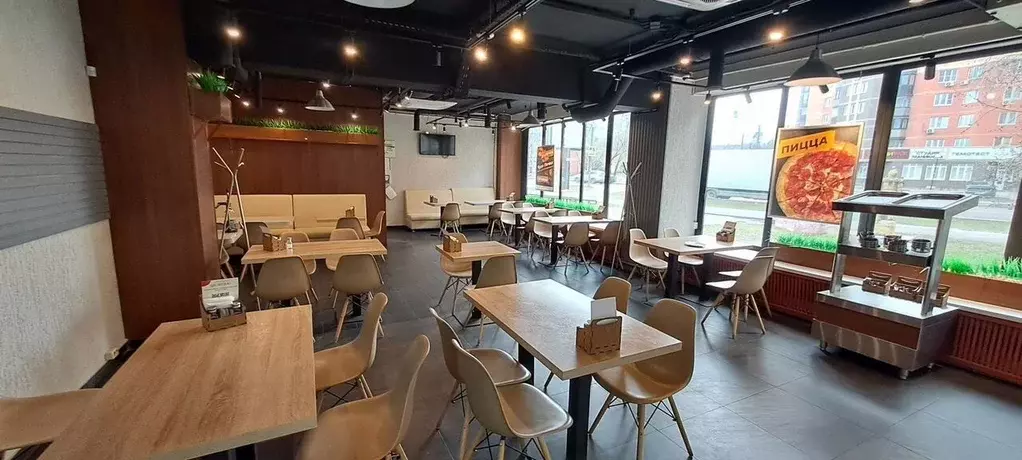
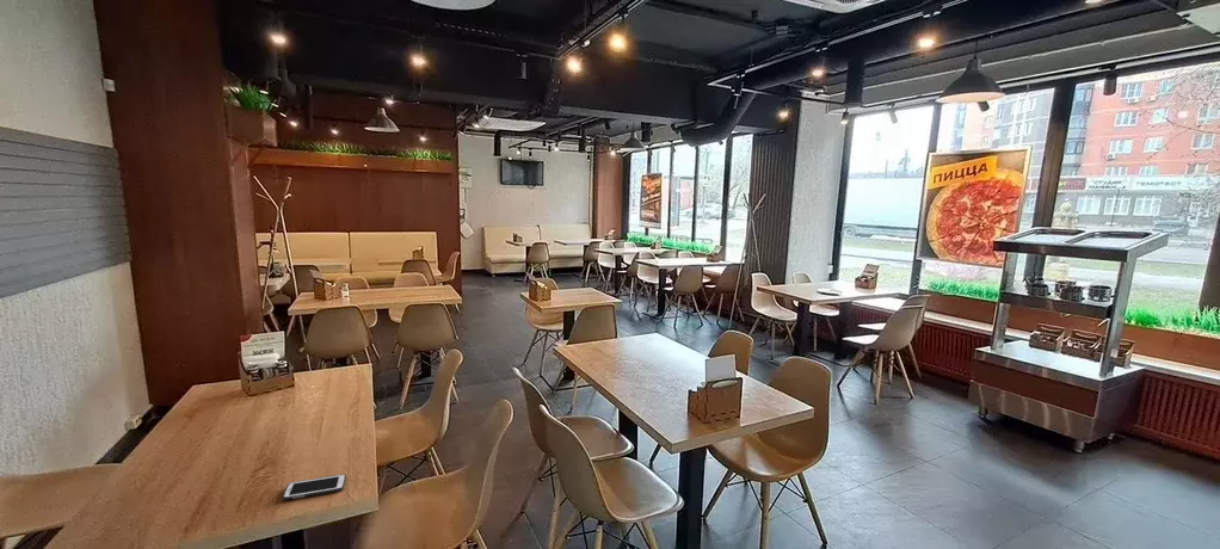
+ cell phone (315, 486)
